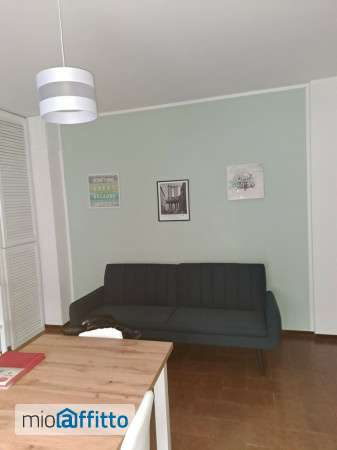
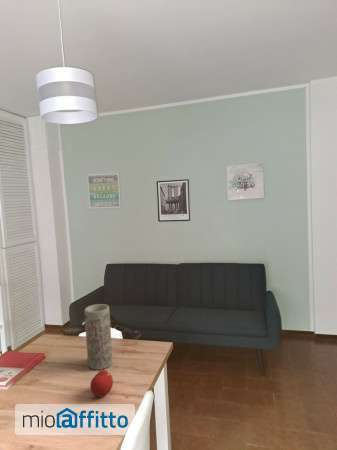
+ fruit (101, 382)
+ vase (98, 335)
